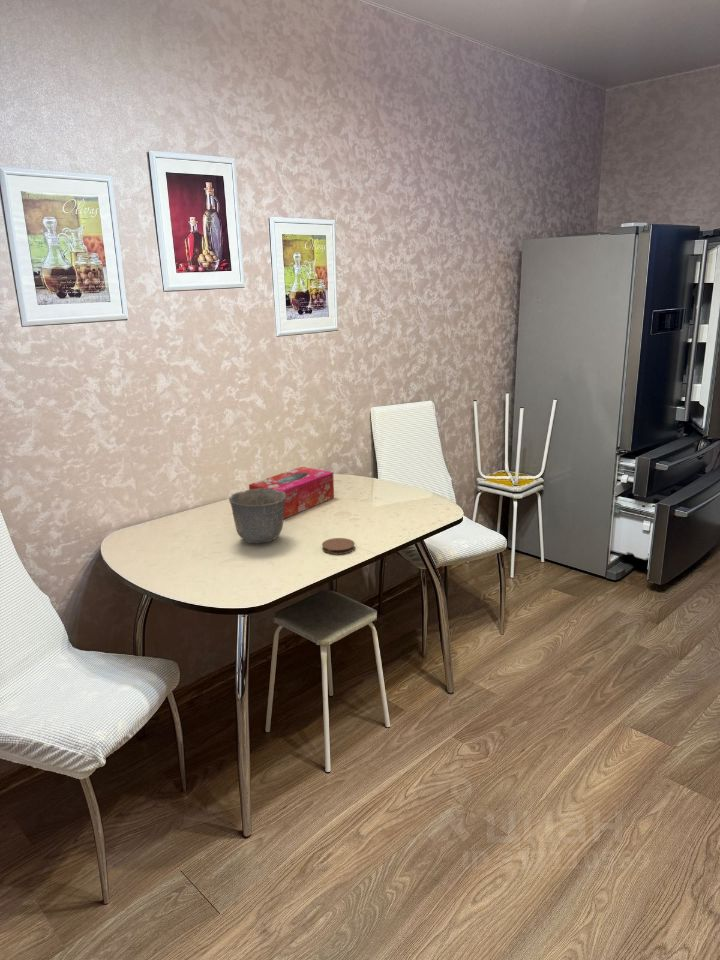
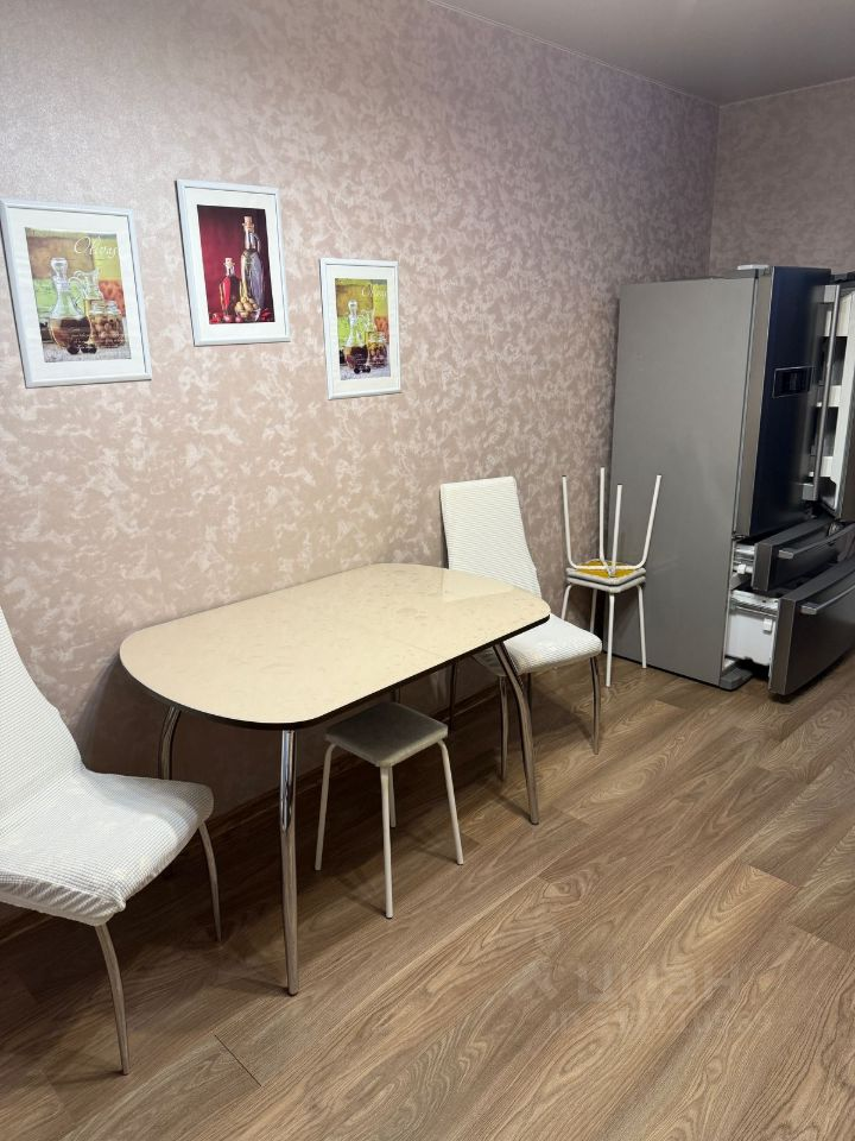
- coaster (338, 545)
- cup (259, 519)
- tissue box (292, 491)
